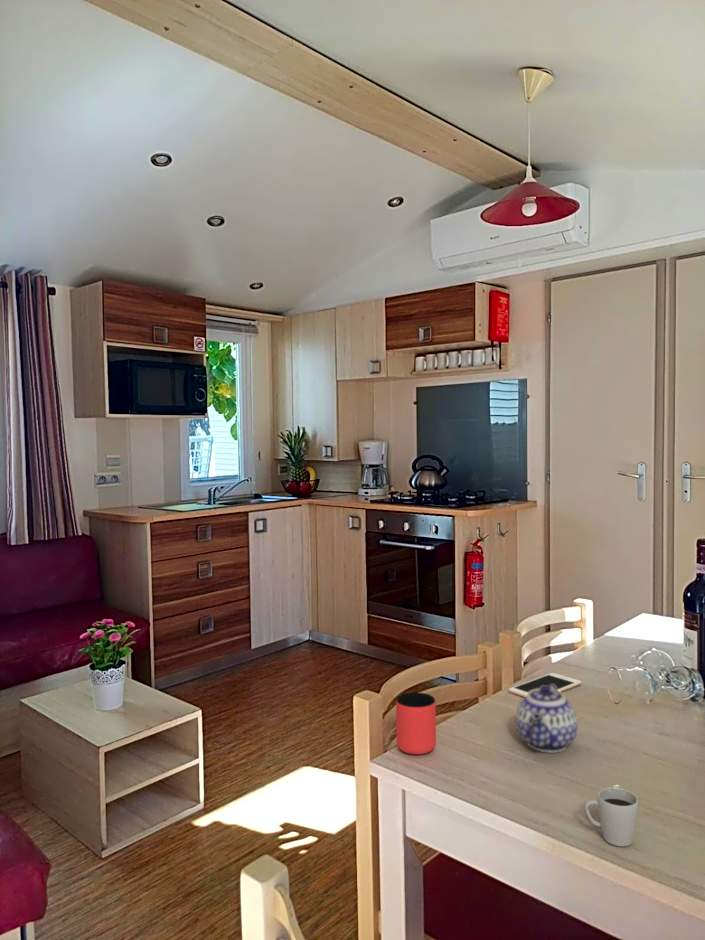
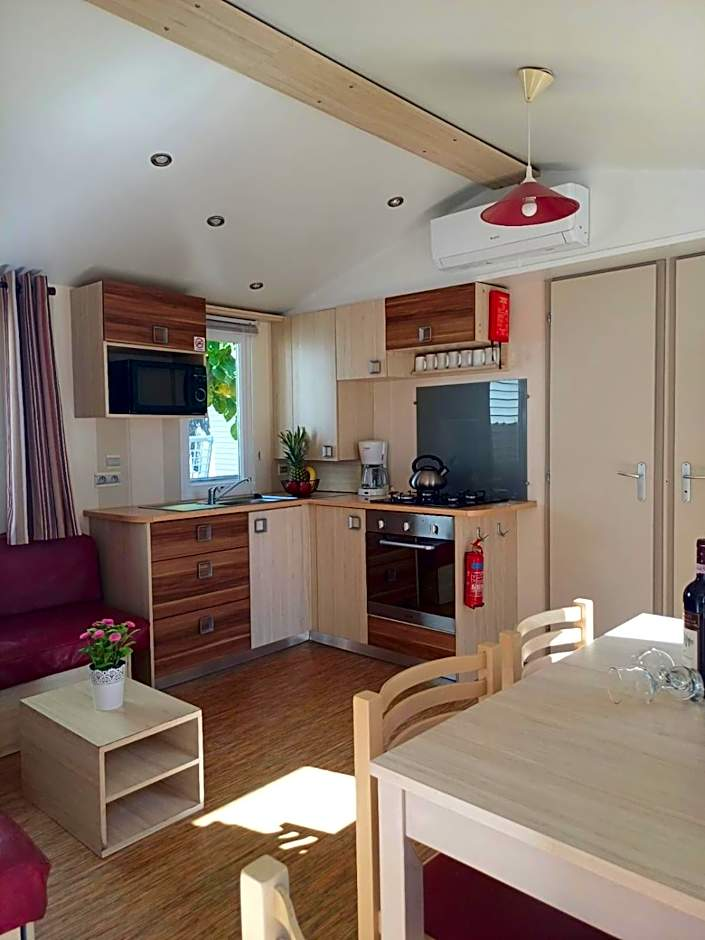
- teapot (546, 714)
- cell phone (545, 684)
- cup (418, 720)
- cup (611, 802)
